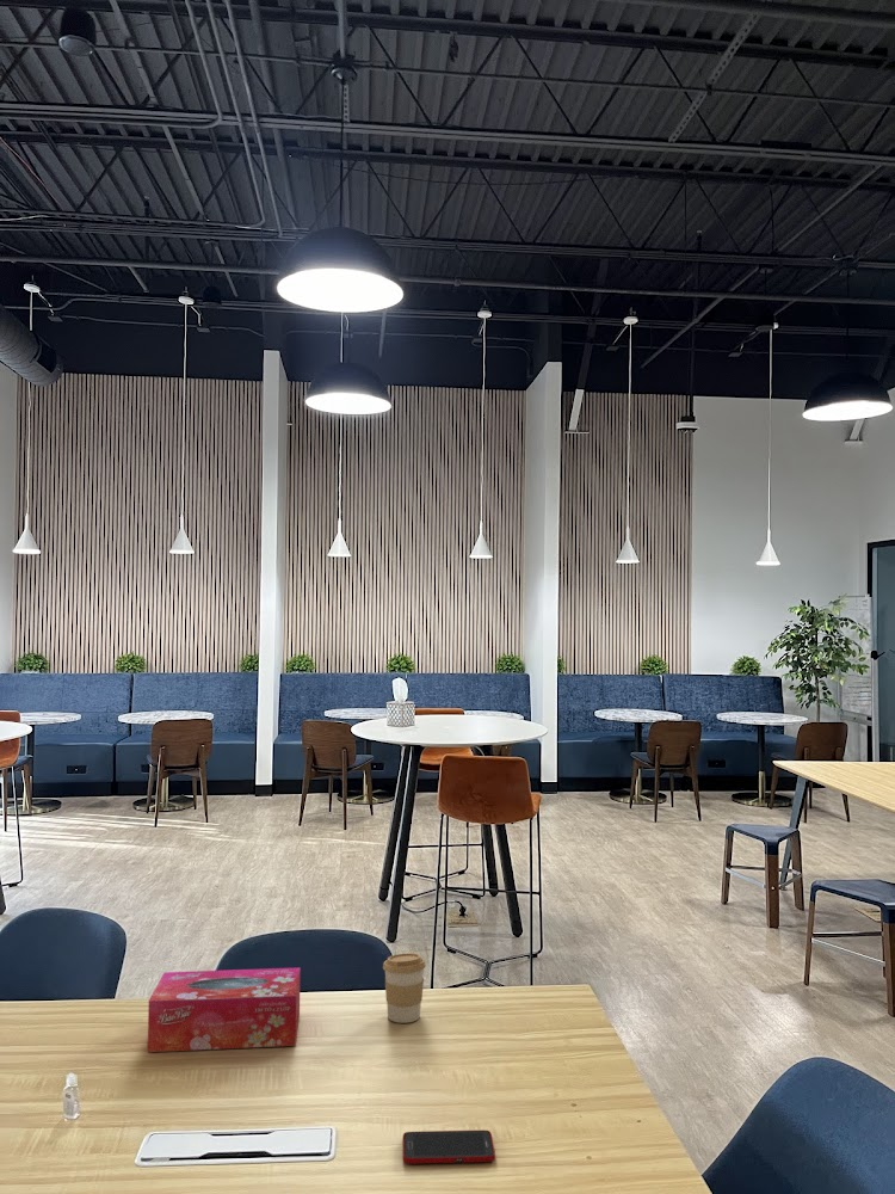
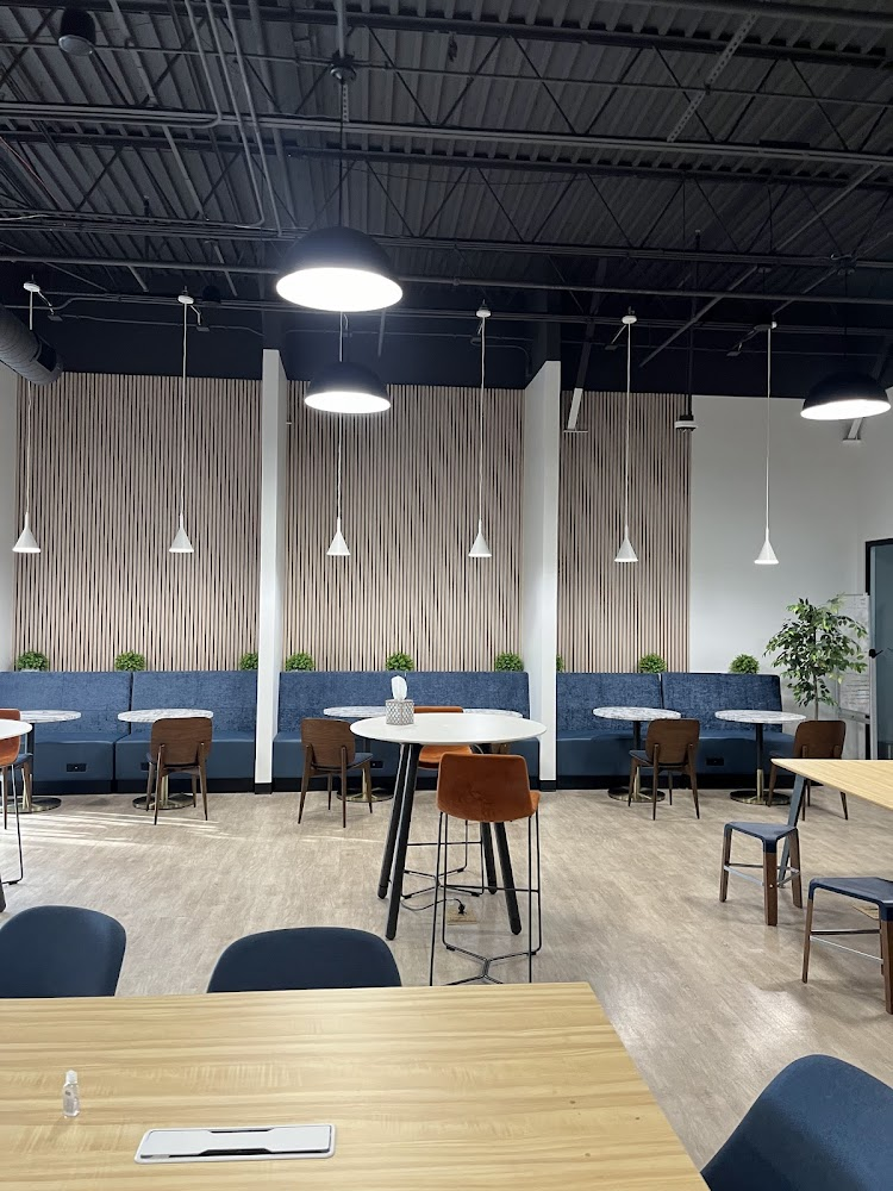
- cell phone (448, 1146)
- tissue box (227, 1008)
- coffee cup (403, 985)
